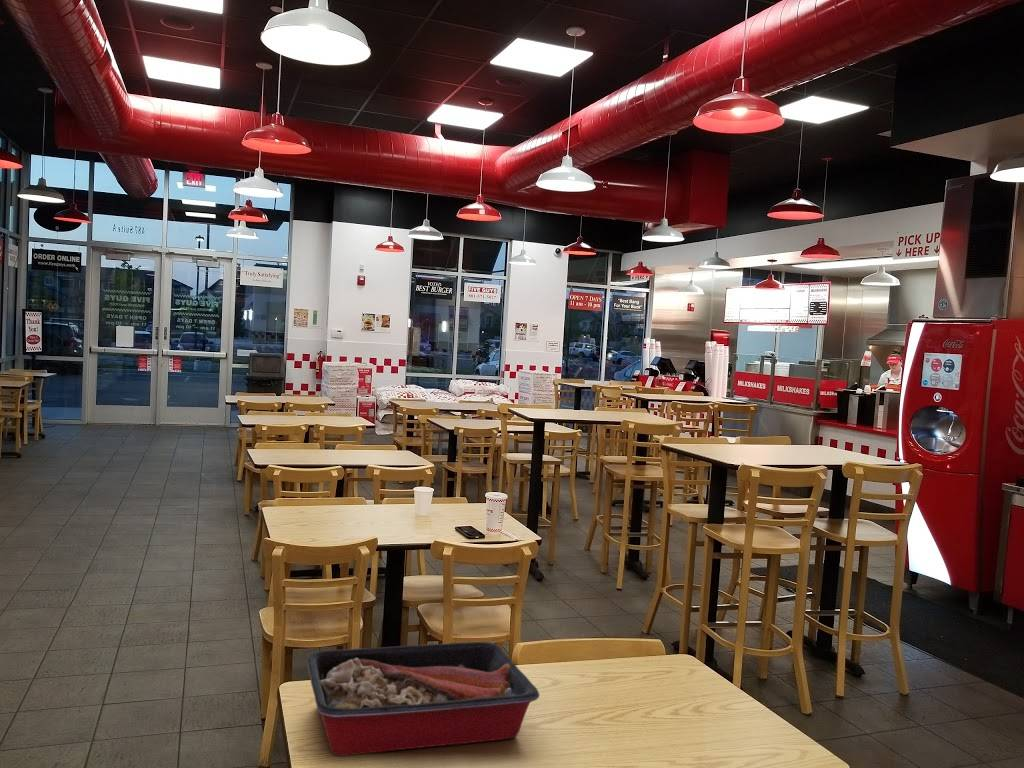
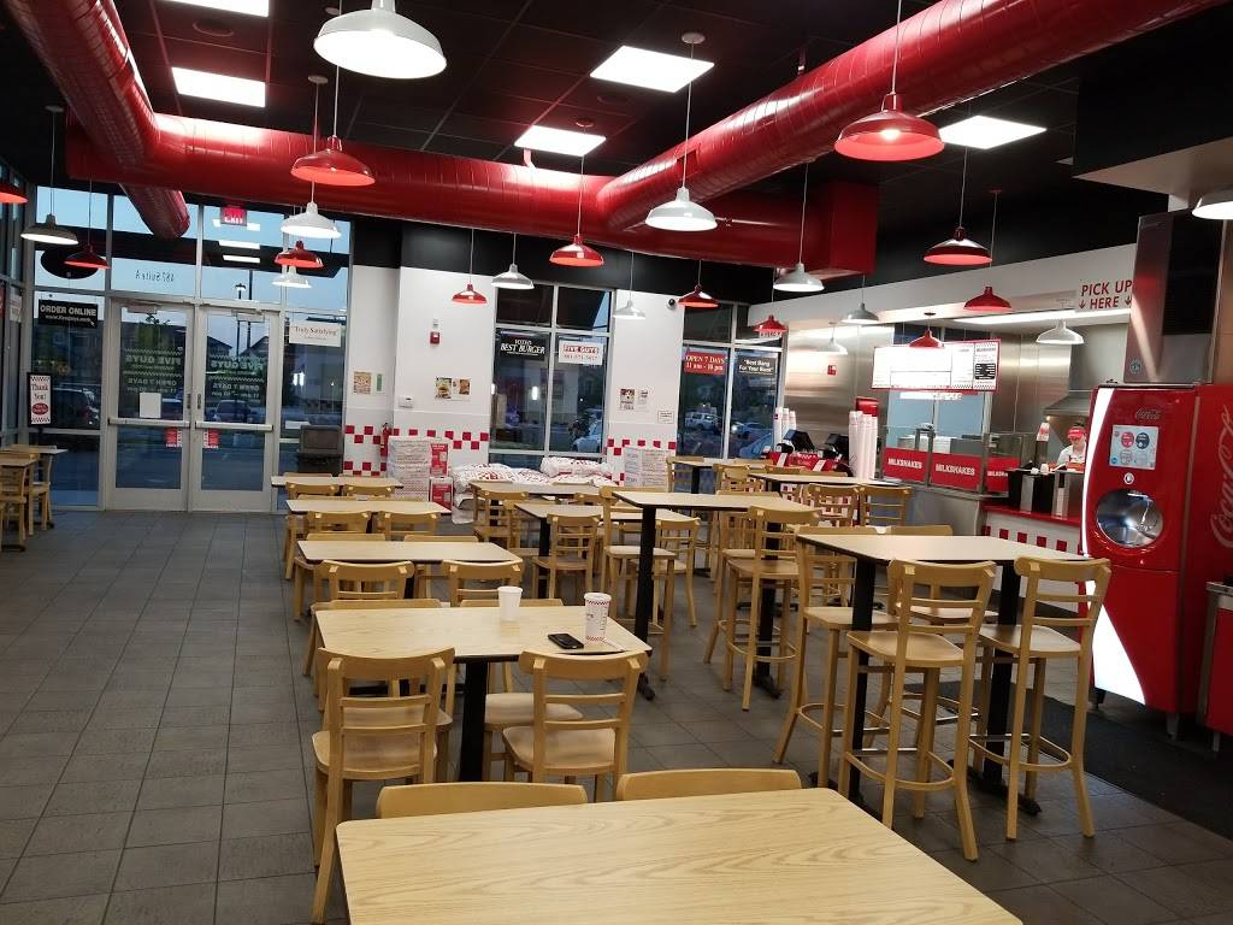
- tray (418, 692)
